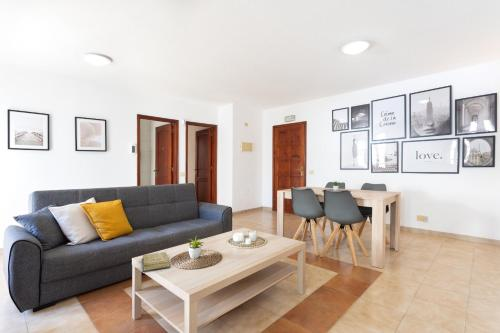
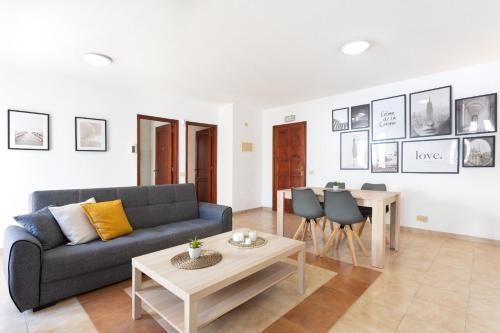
- diary (155, 259)
